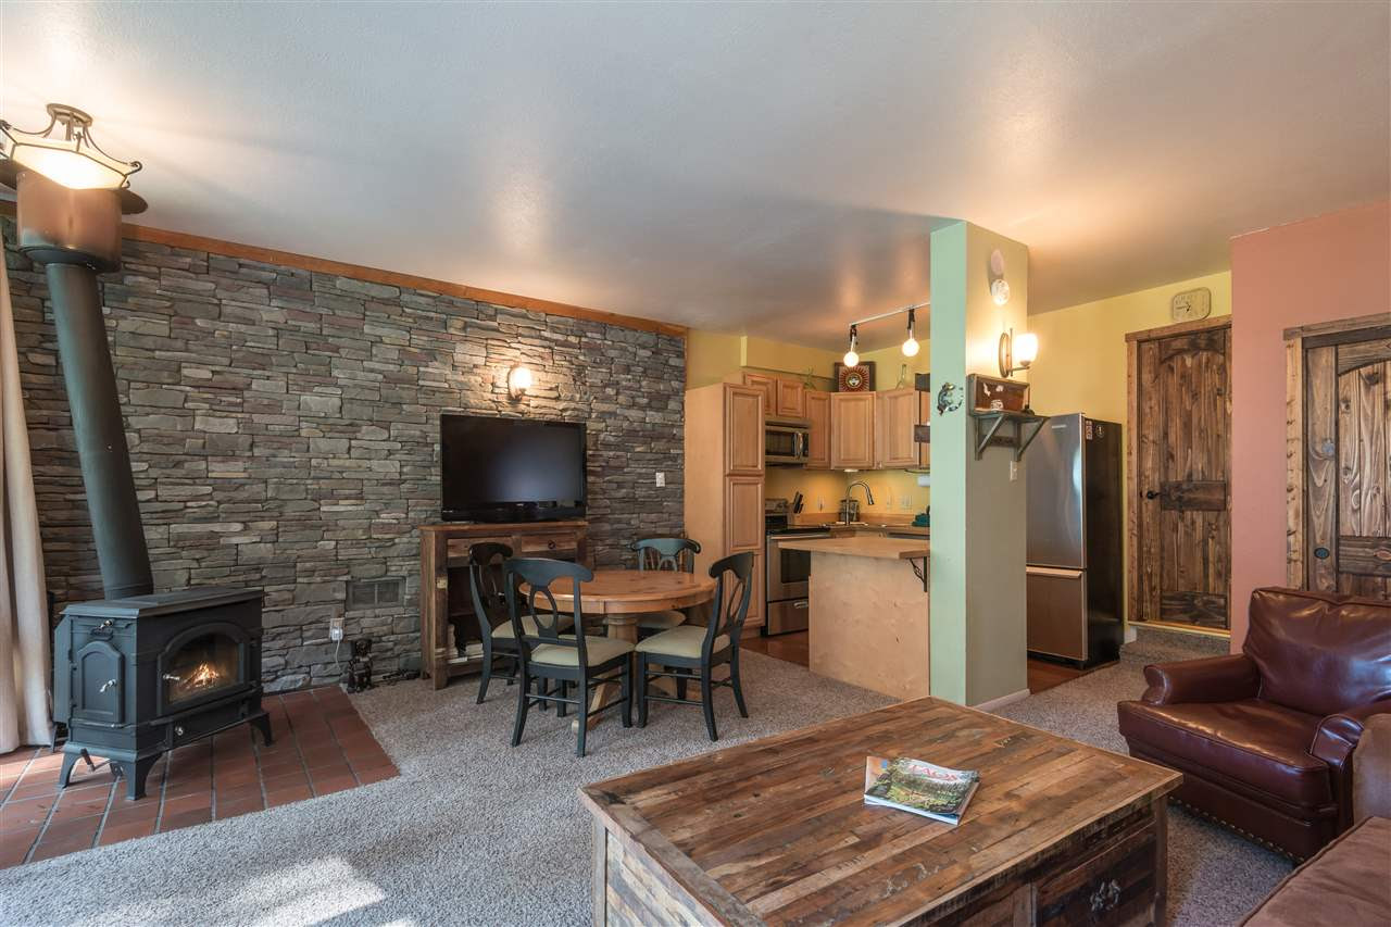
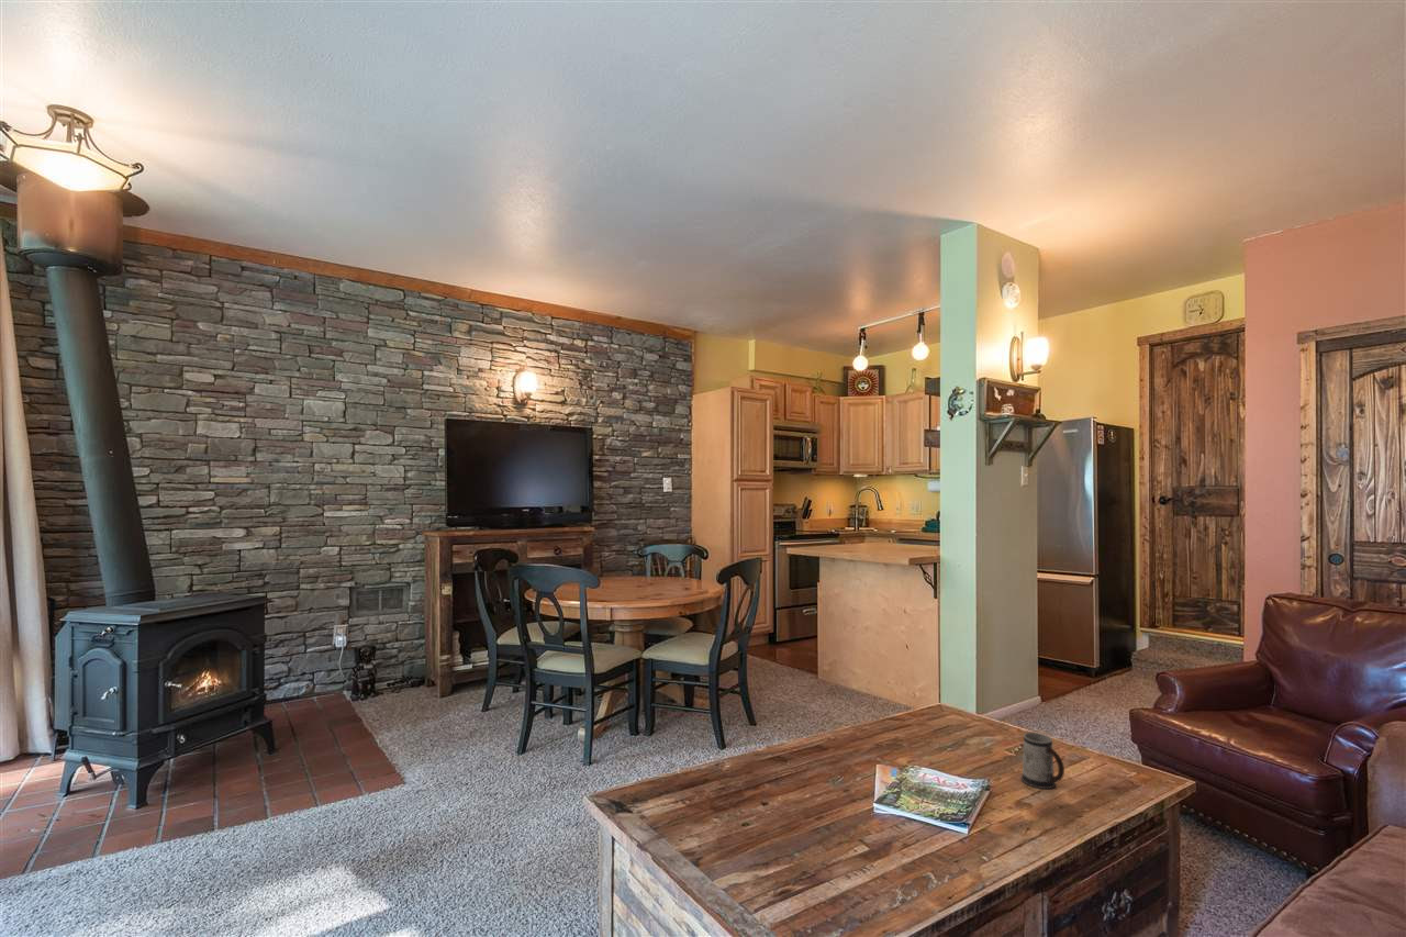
+ mug (1044, 761)
